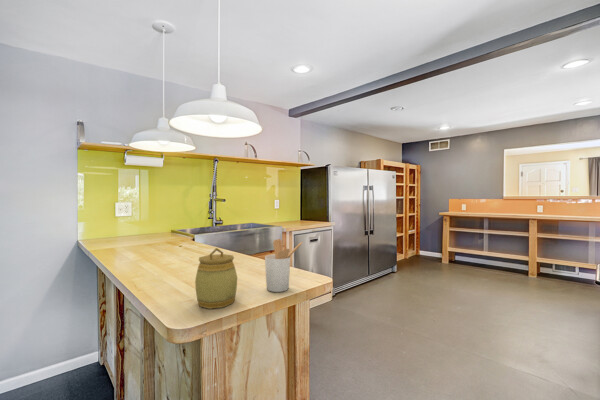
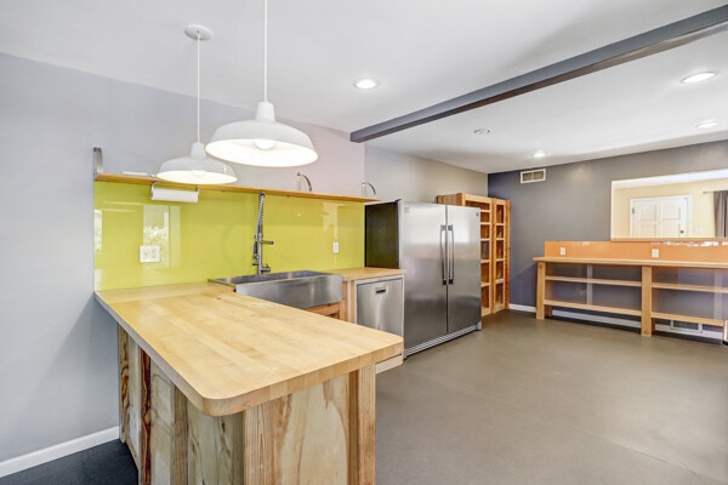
- utensil holder (284, 264)
- jar (216, 274)
